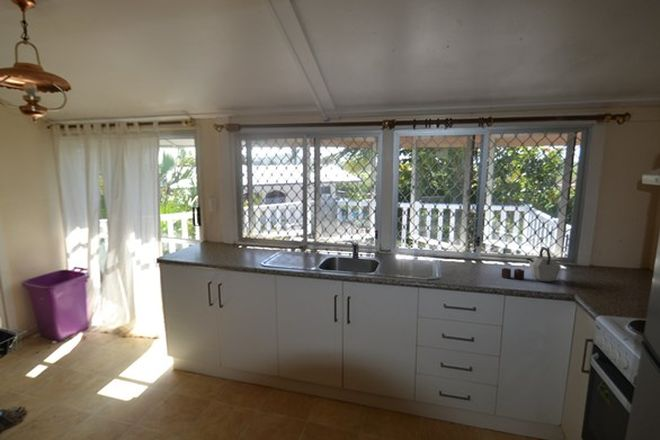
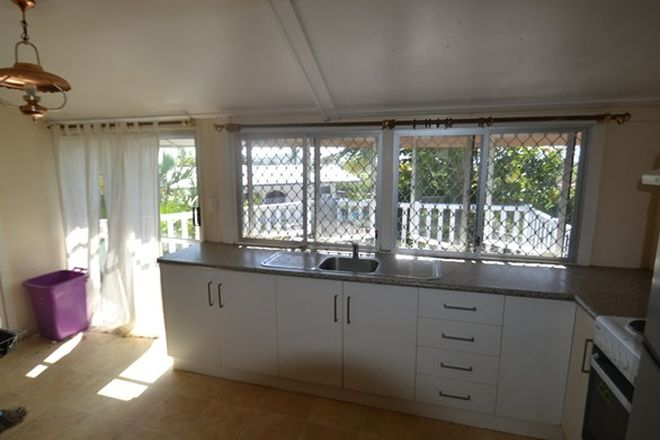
- kettle (529, 263)
